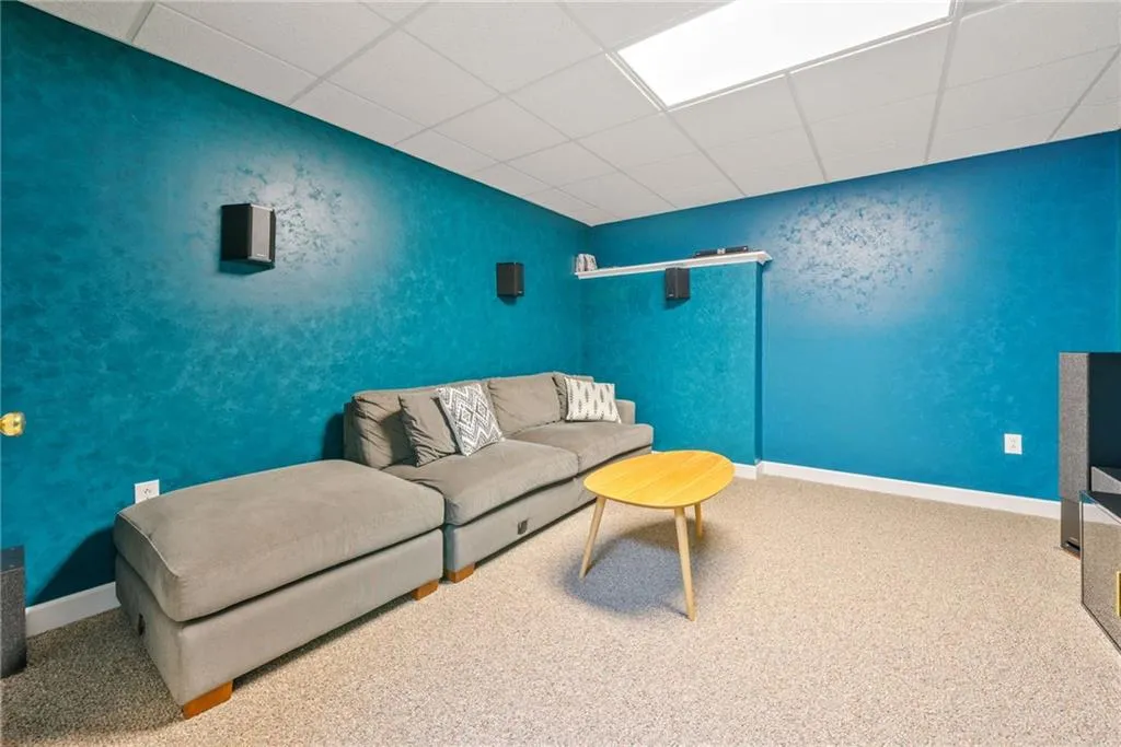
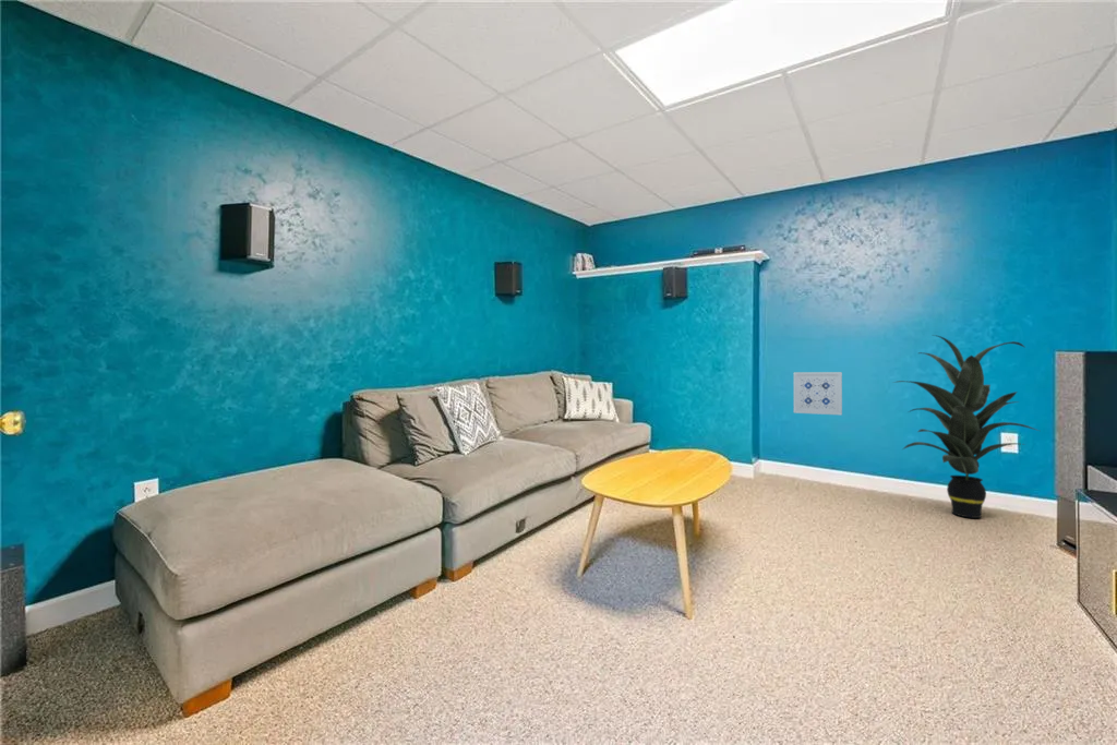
+ indoor plant (957, 422)
+ wall art (817, 393)
